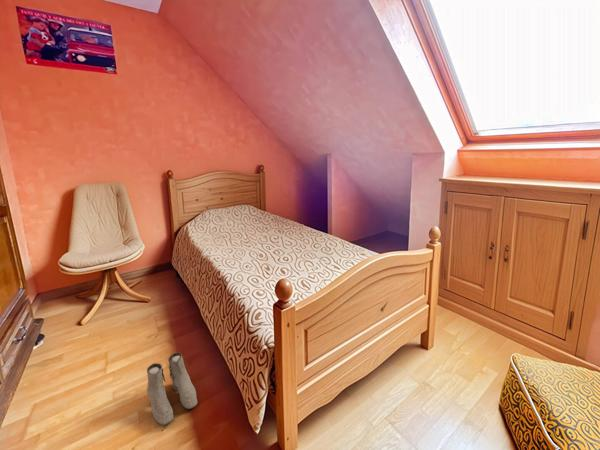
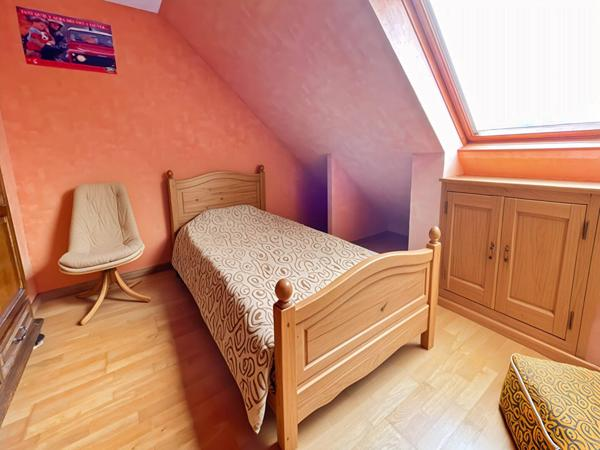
- boots (173, 384)
